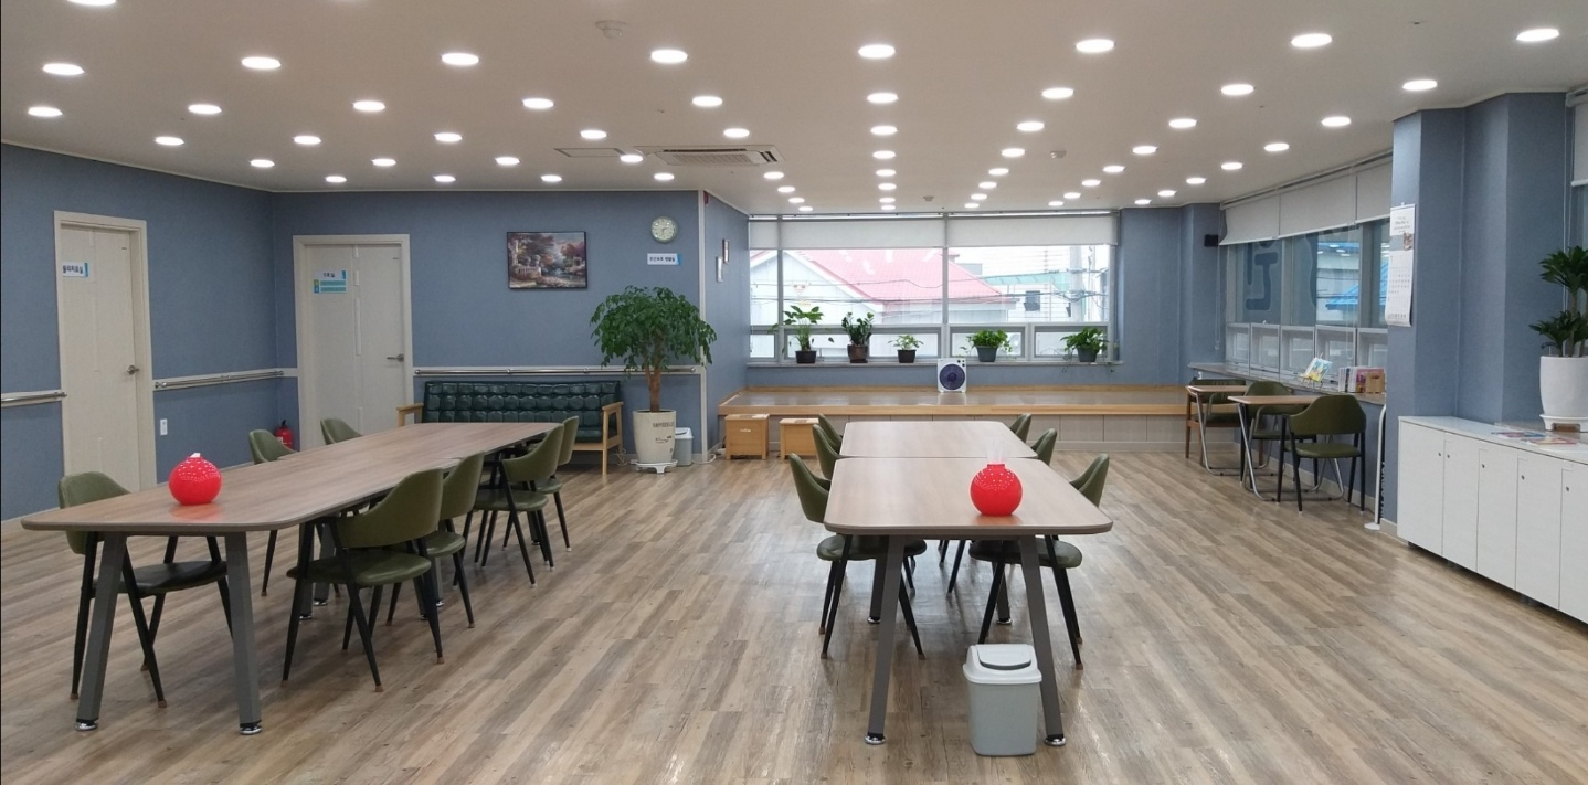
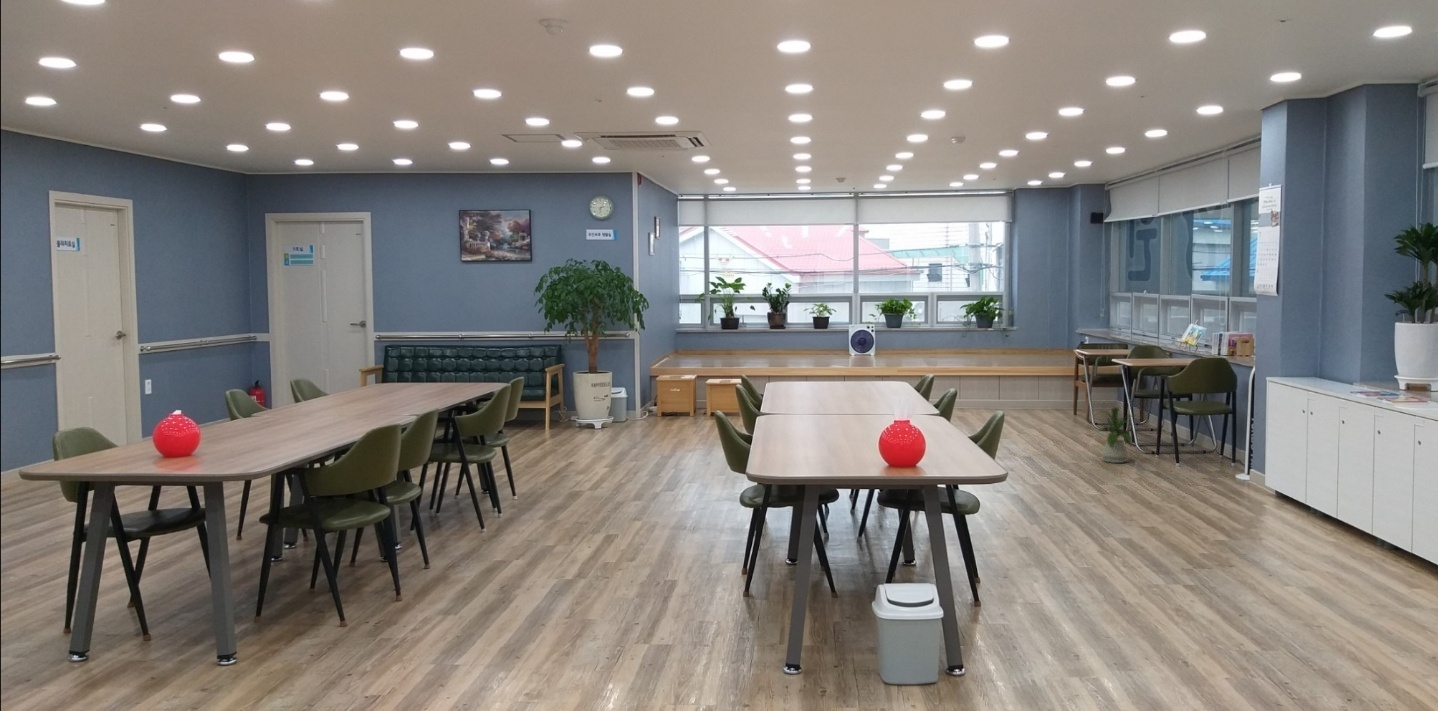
+ house plant (1118, 432)
